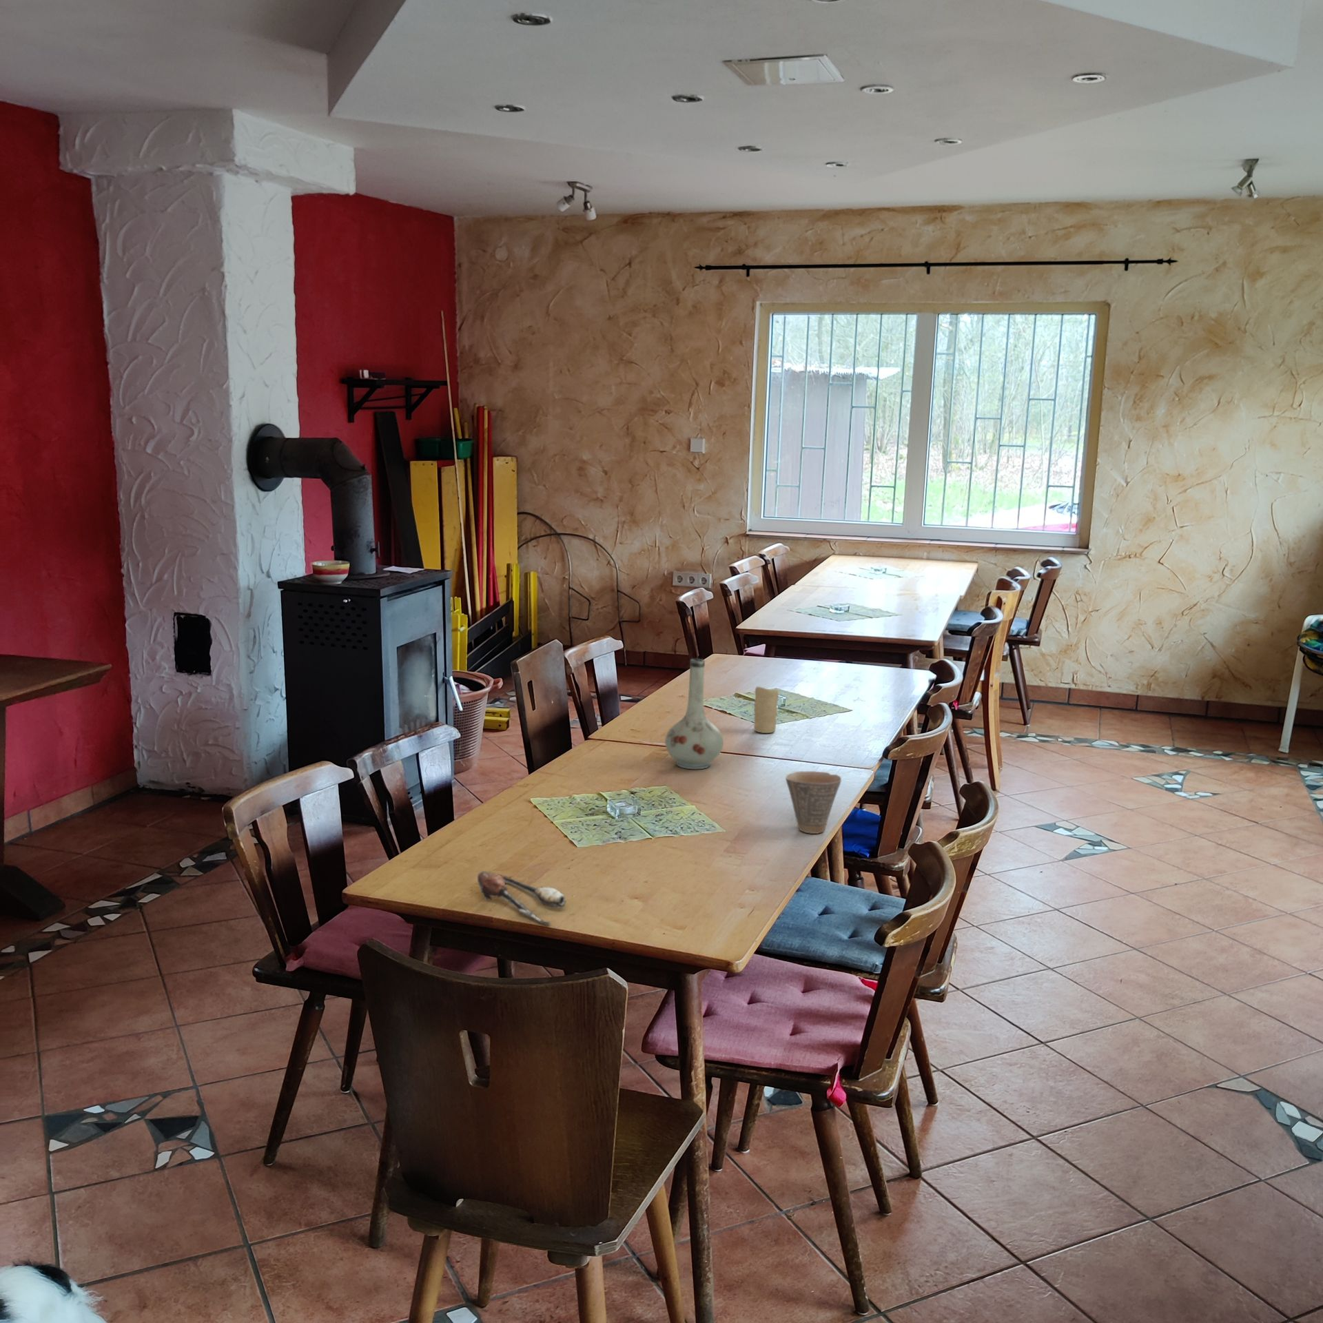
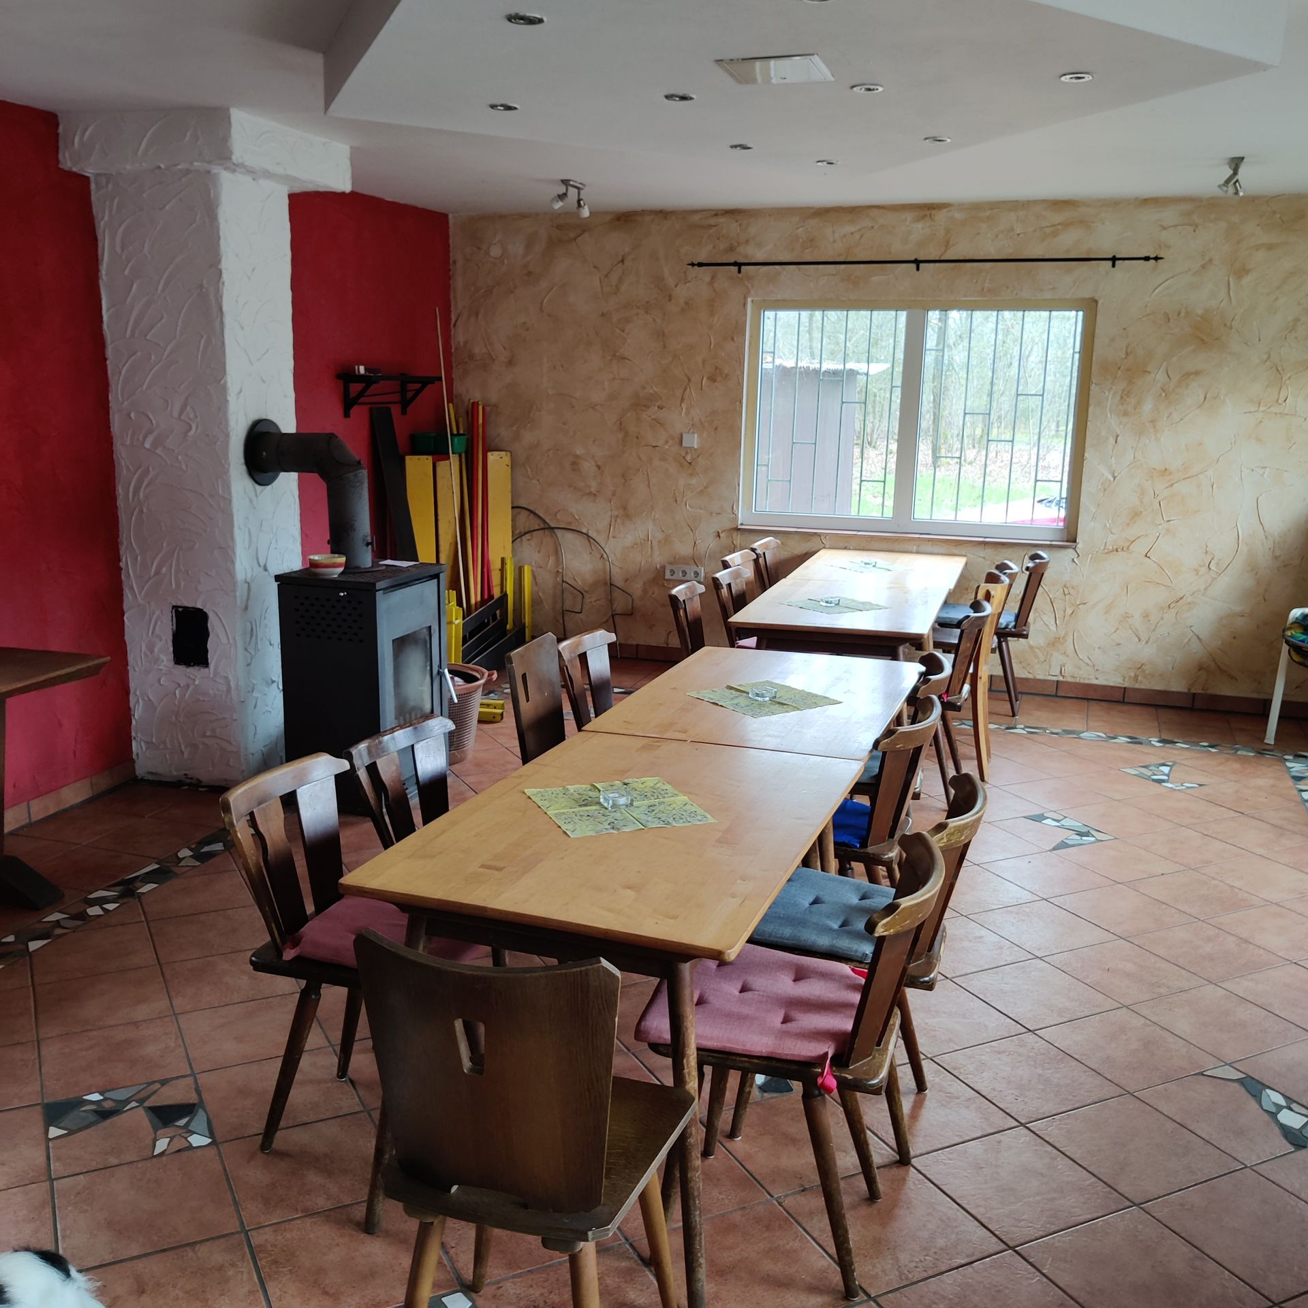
- spoon (519, 886)
- candle (766, 709)
- cup (812, 803)
- vase (694, 712)
